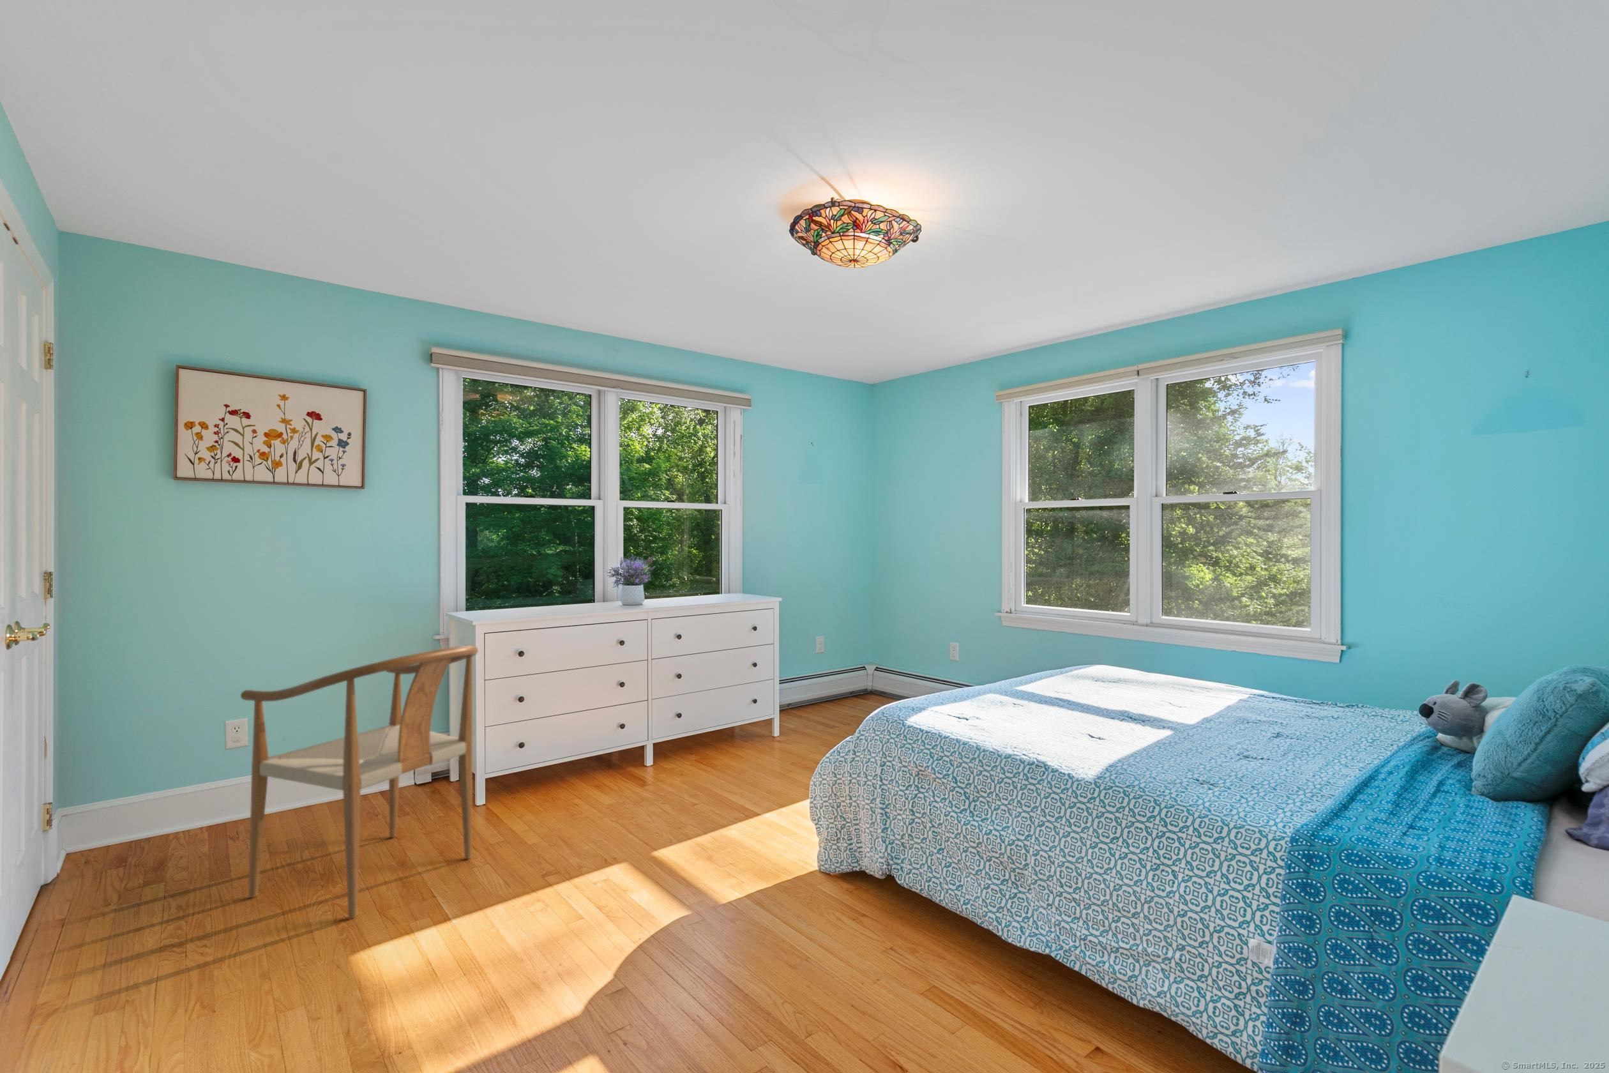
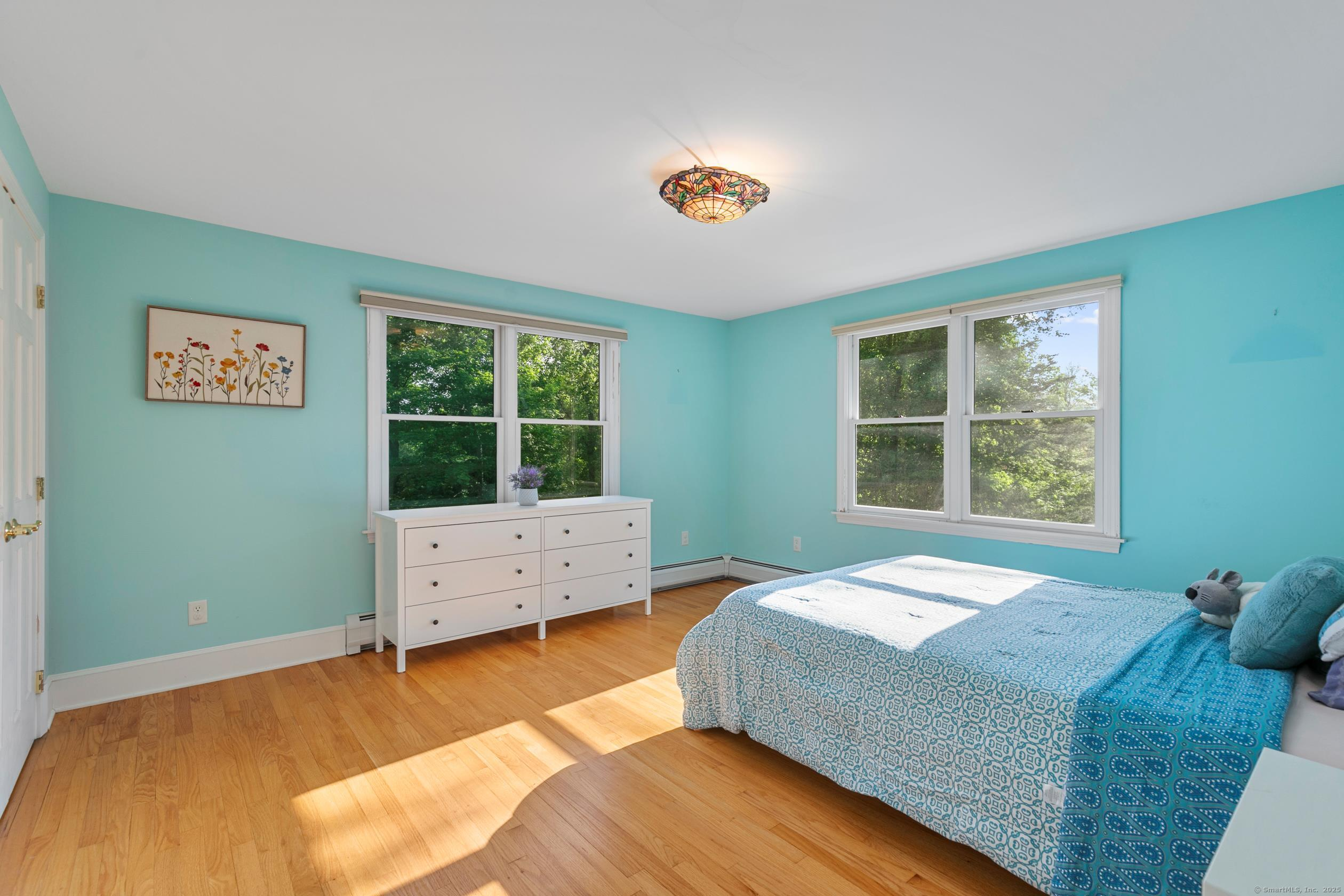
- chair (380, 760)
